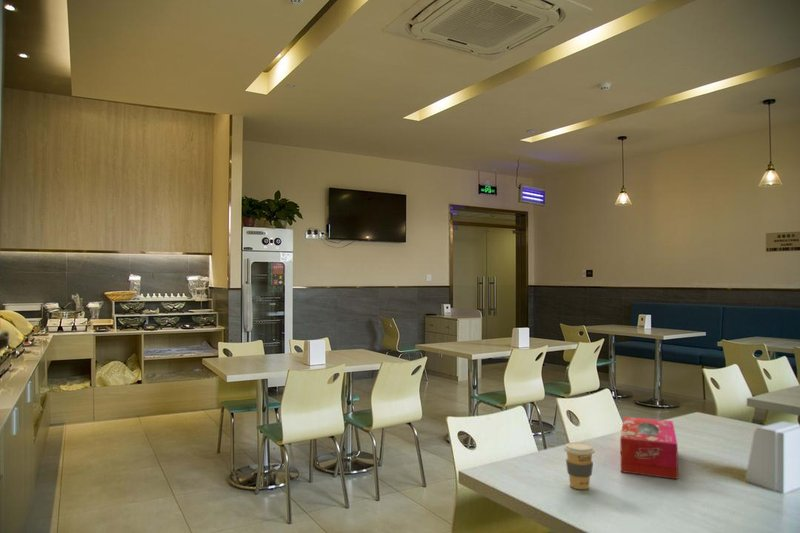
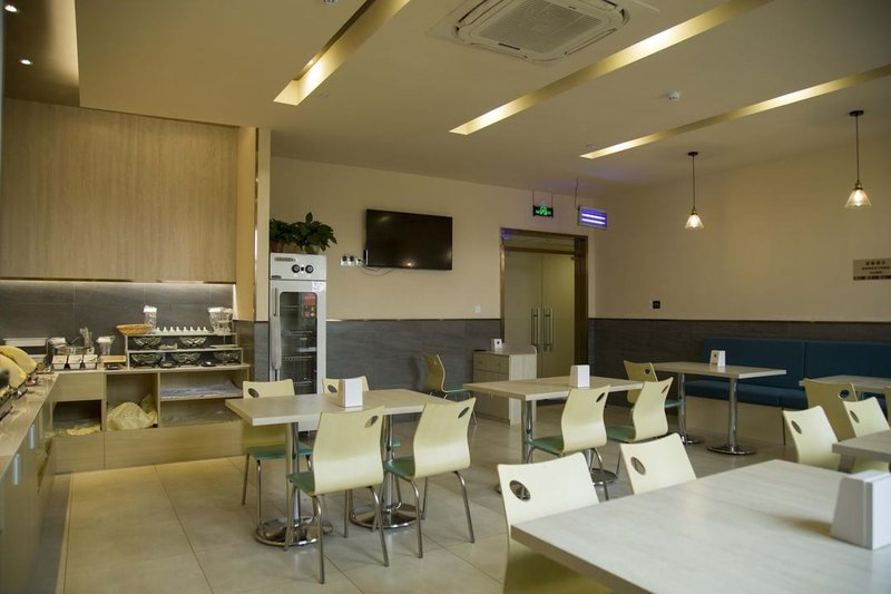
- coffee cup (579, 465)
- tissue box (648, 444)
